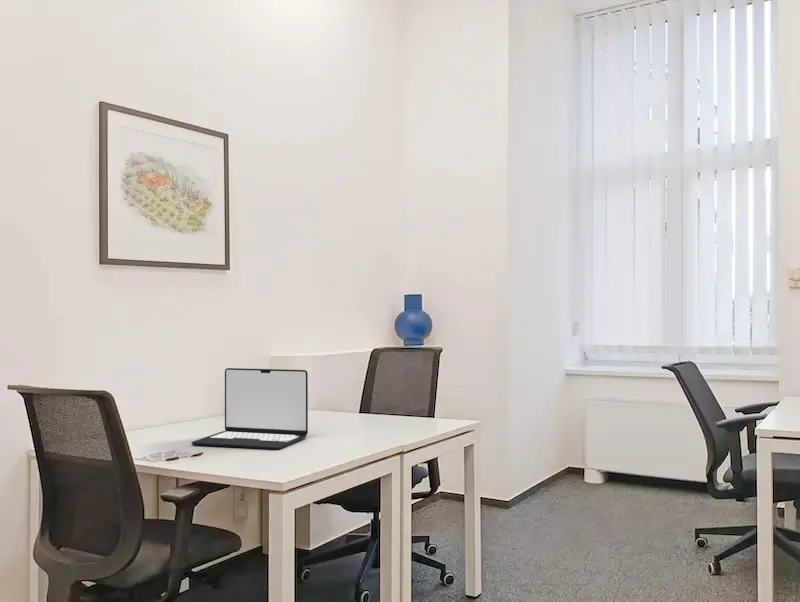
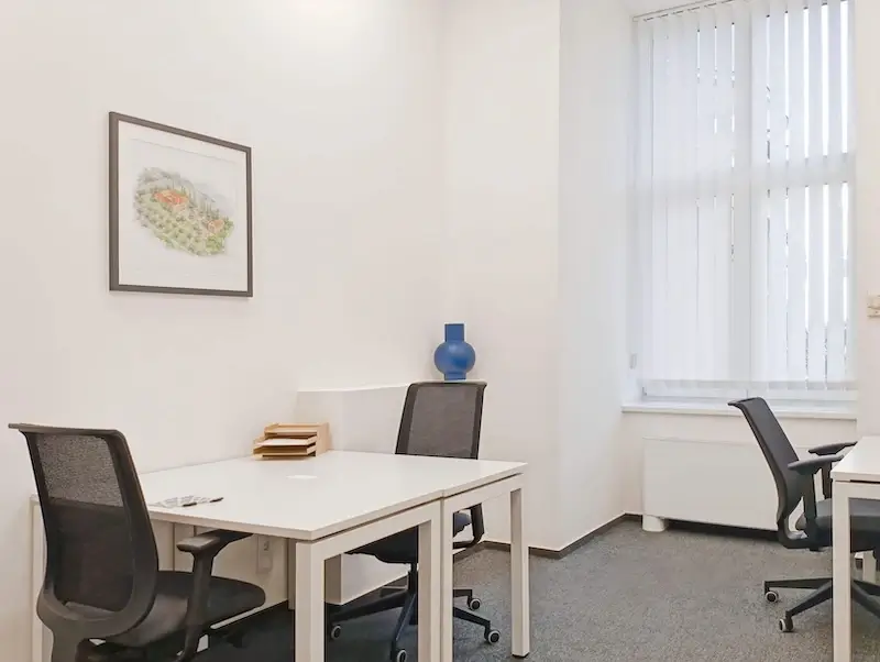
- laptop (250, 406)
